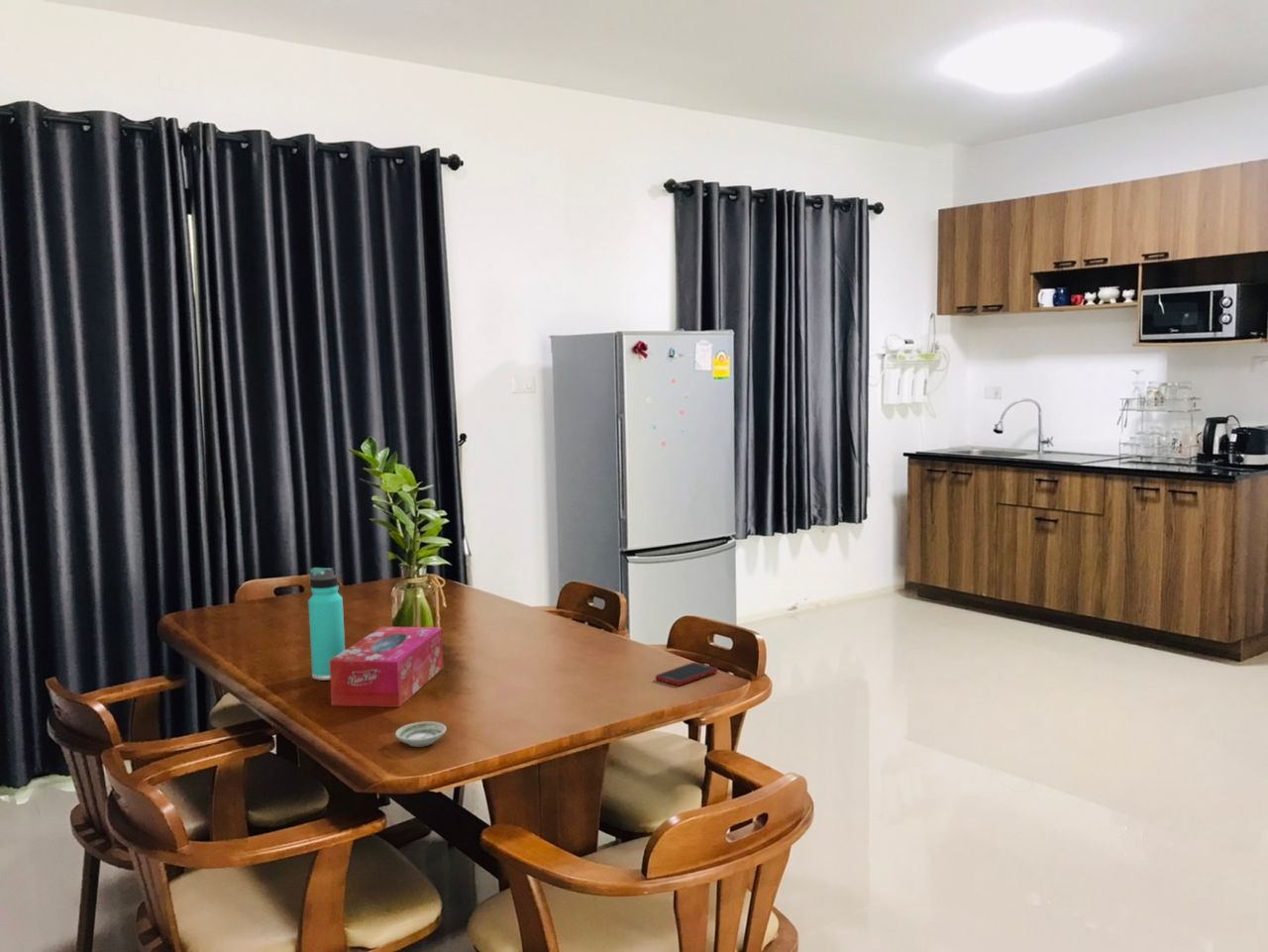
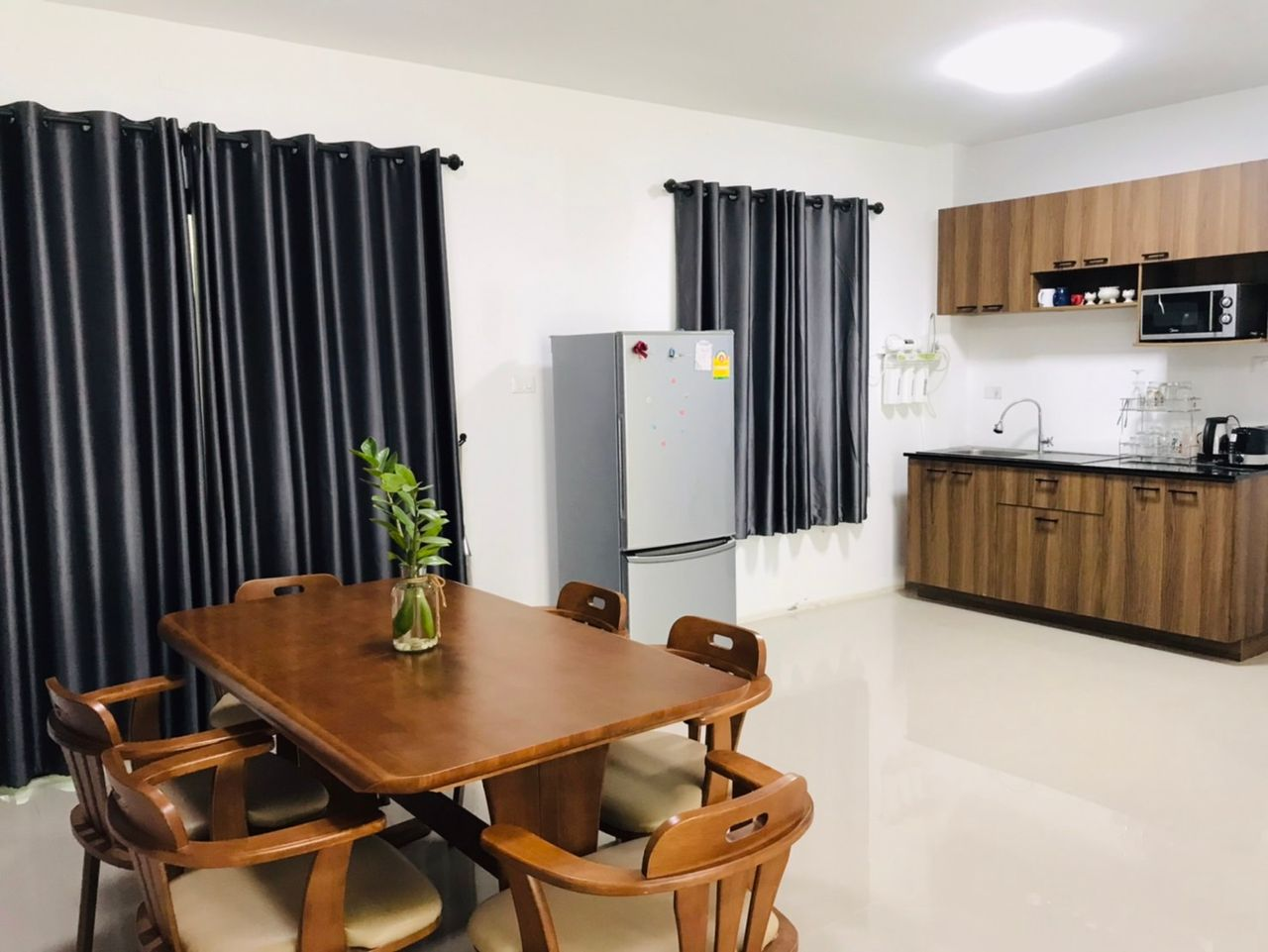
- saucer (421, 735)
- cell phone (687, 674)
- tissue box (389, 664)
- thermos bottle (326, 622)
